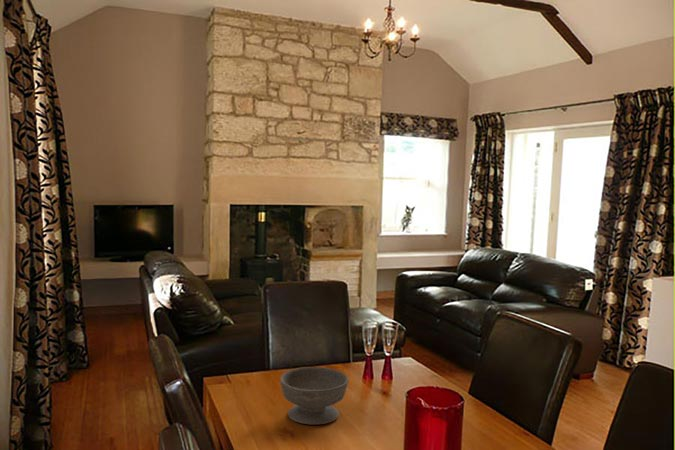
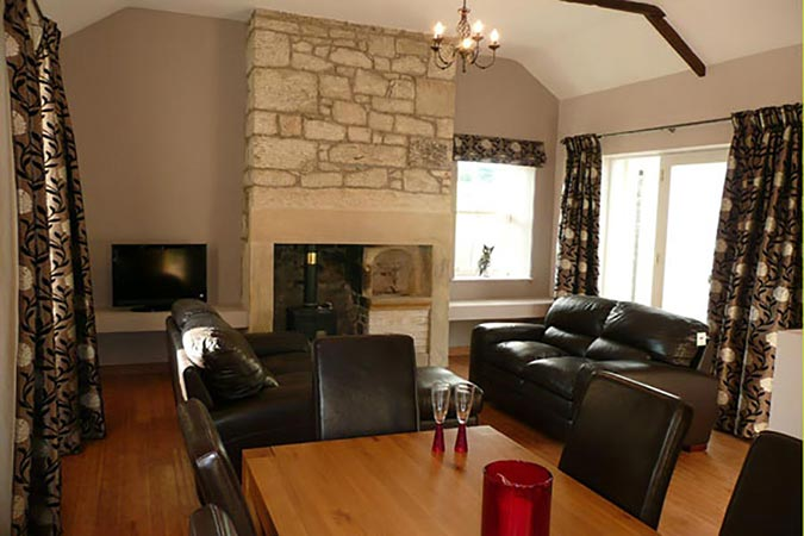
- bowl (313, 395)
